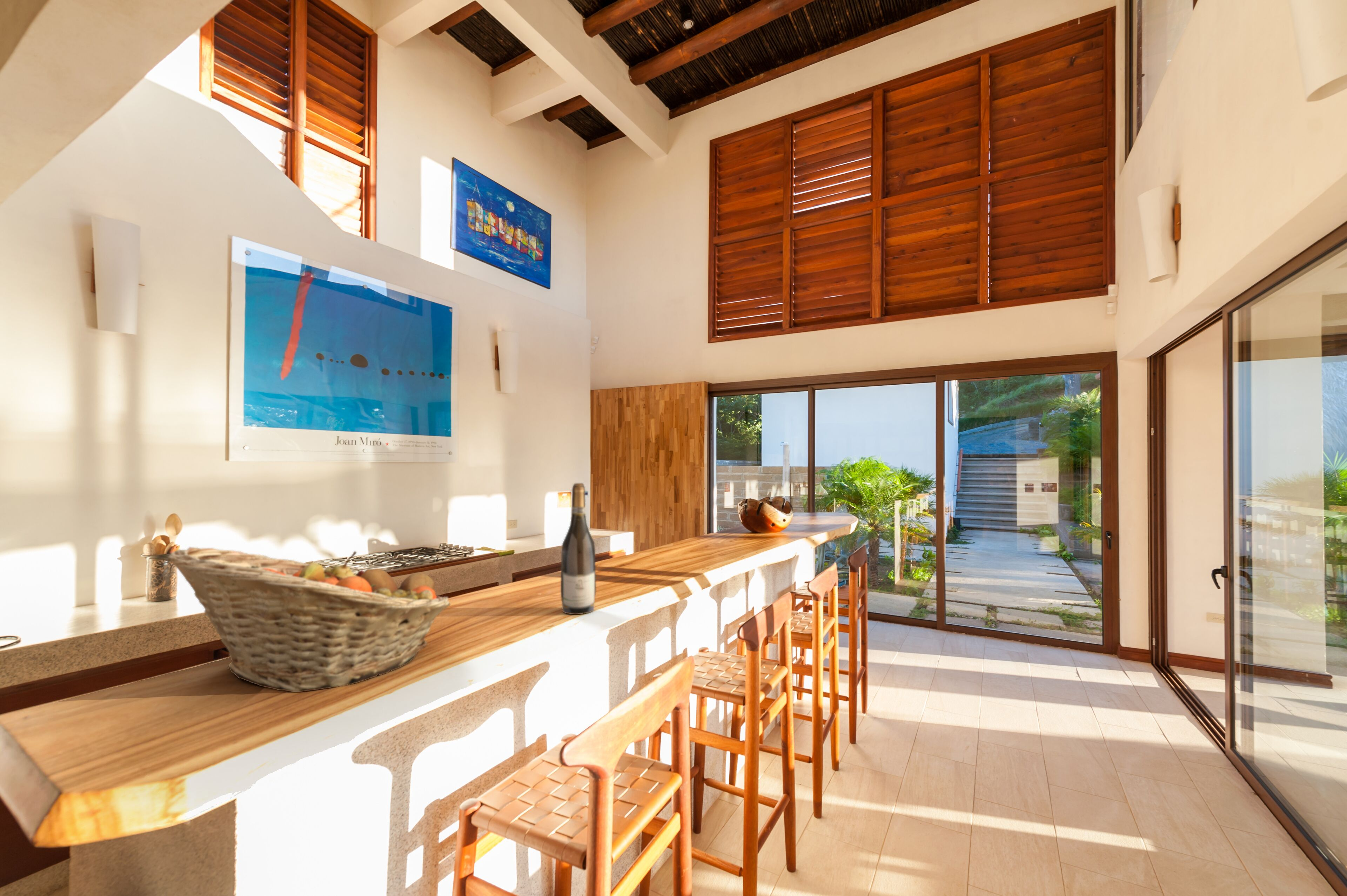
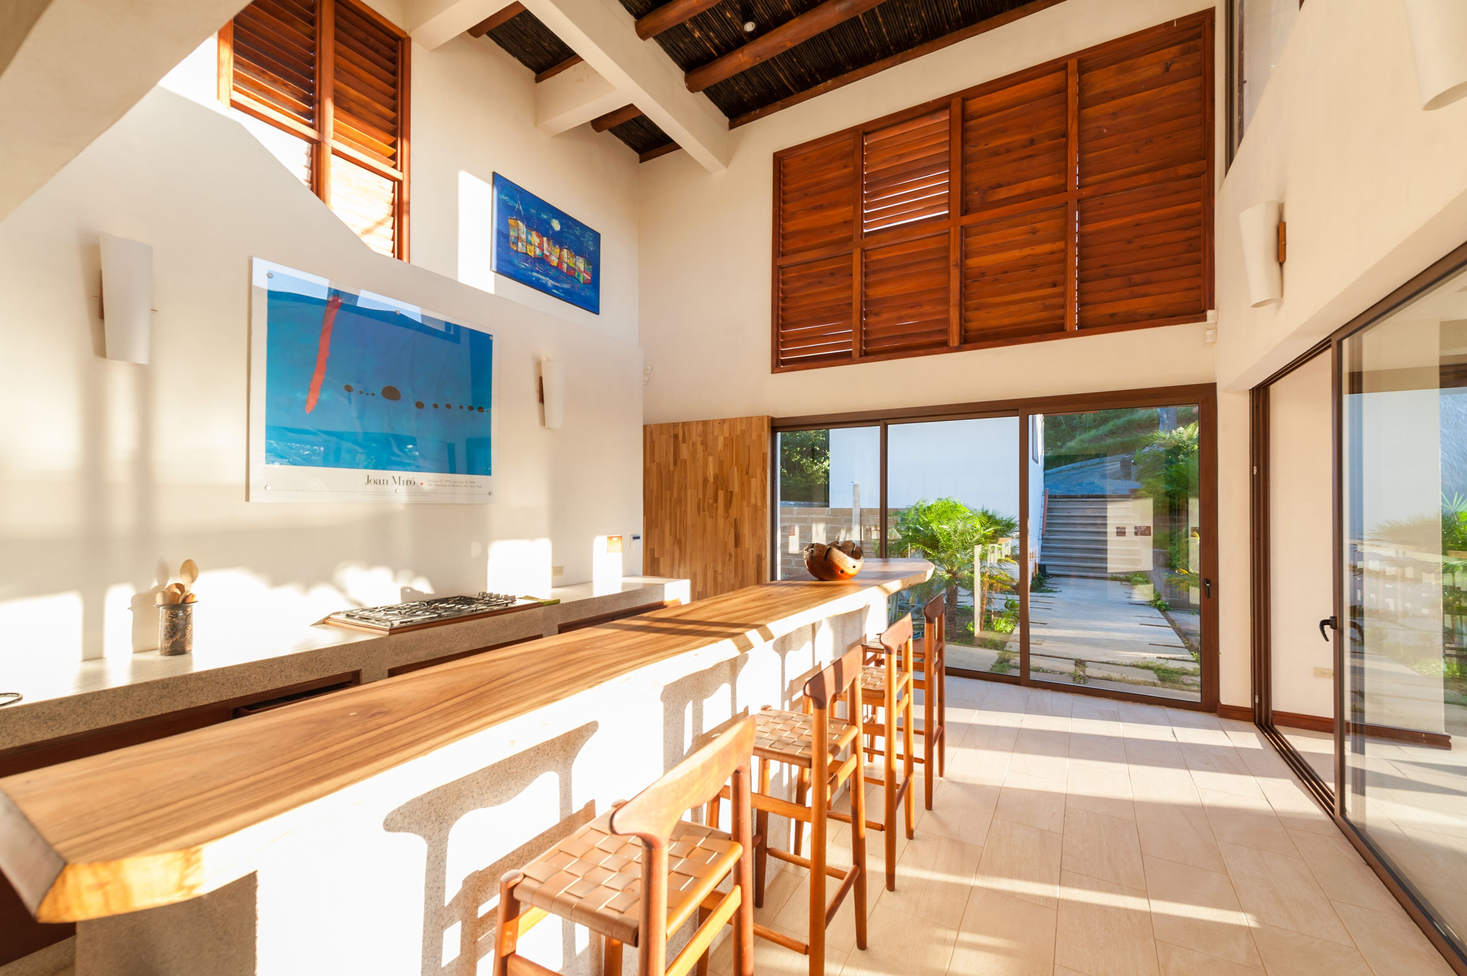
- wine bottle (578, 547)
- fruit basket (317, 600)
